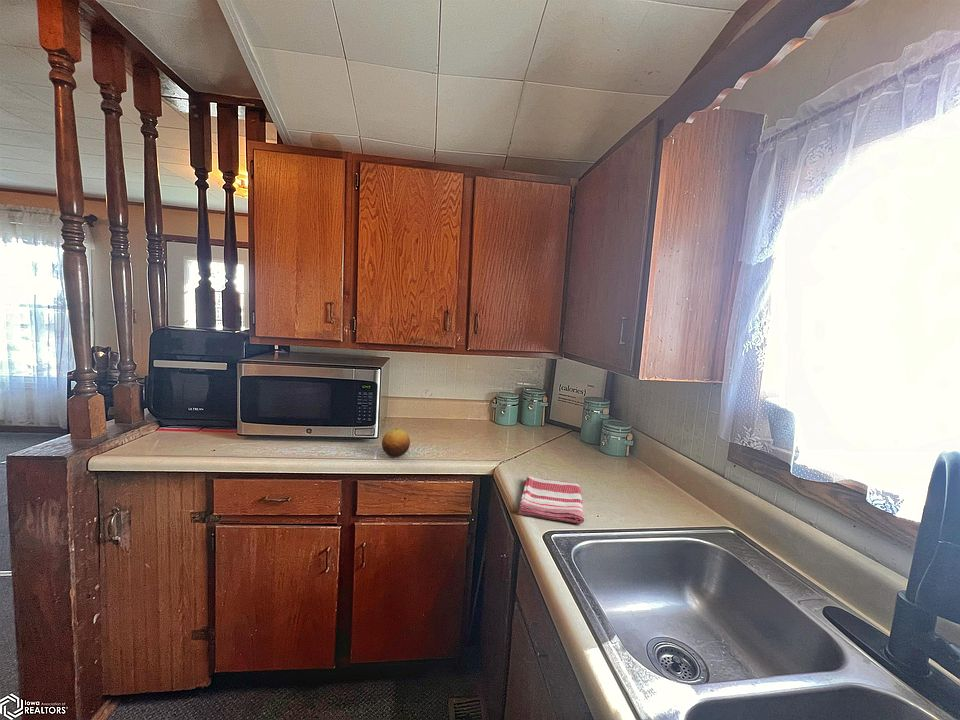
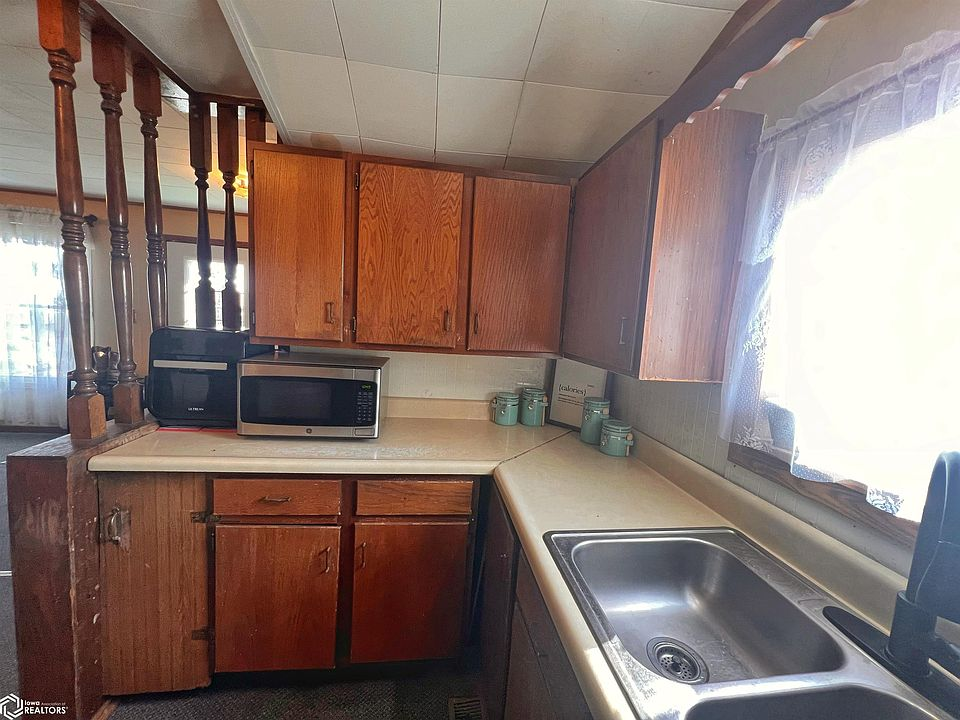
- fruit (396, 442)
- dish towel (551, 496)
